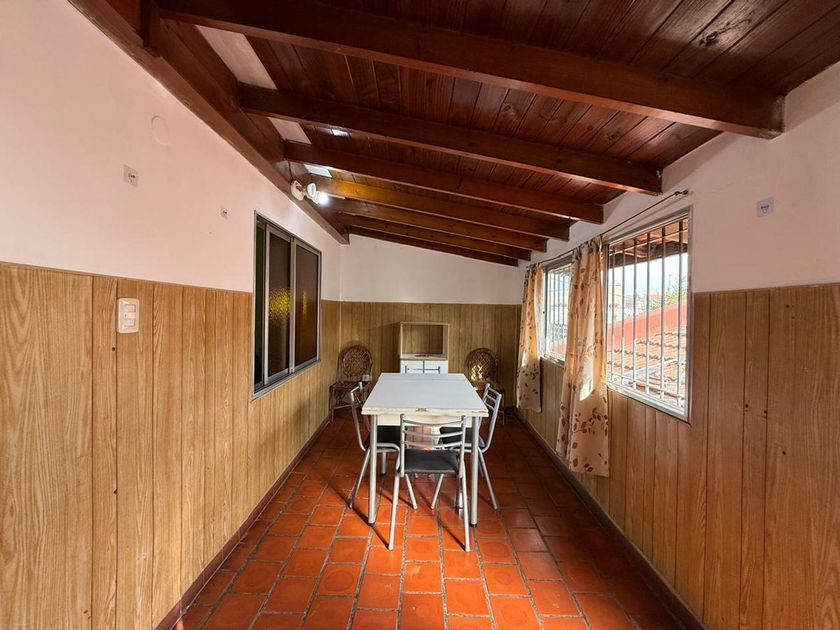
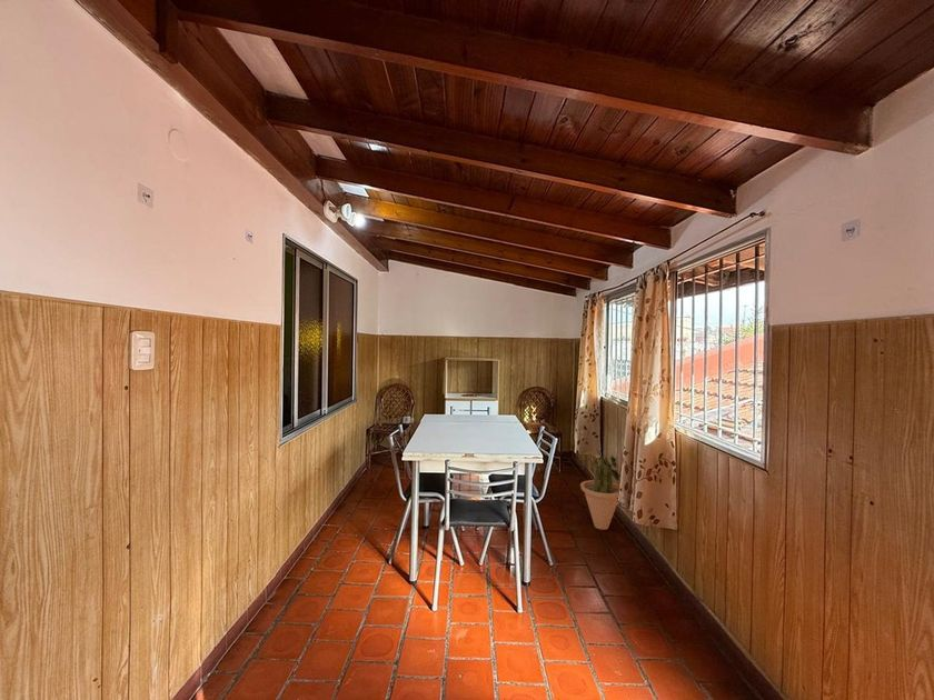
+ potted plant (602, 488)
